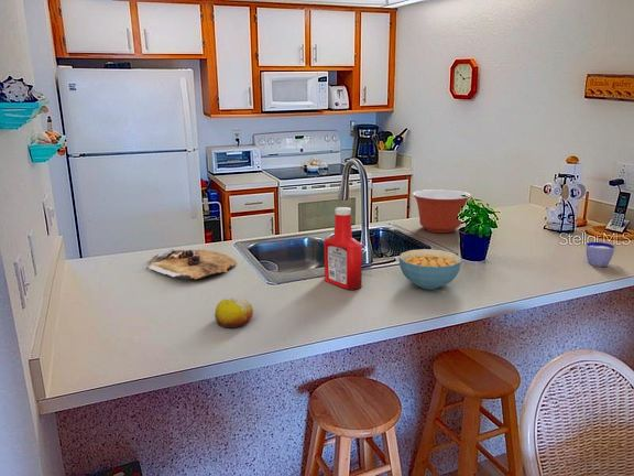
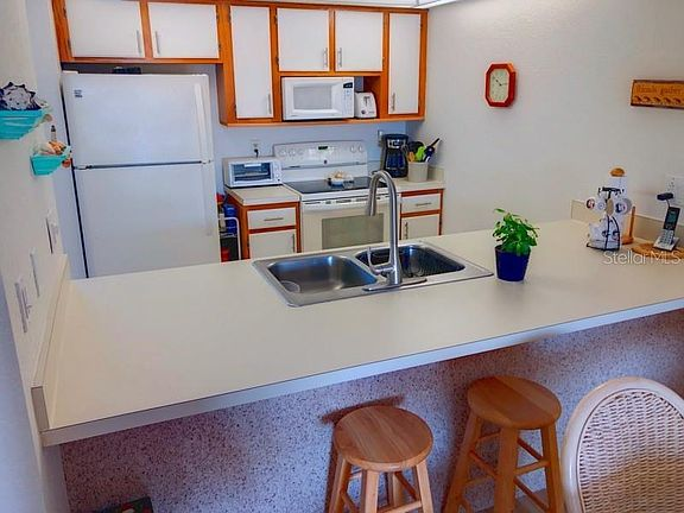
- mixing bowl (440, 212)
- cereal bowl (429, 271)
- soap bottle (342, 246)
- cup (601, 253)
- cutting board (193, 259)
- fruit (233, 310)
